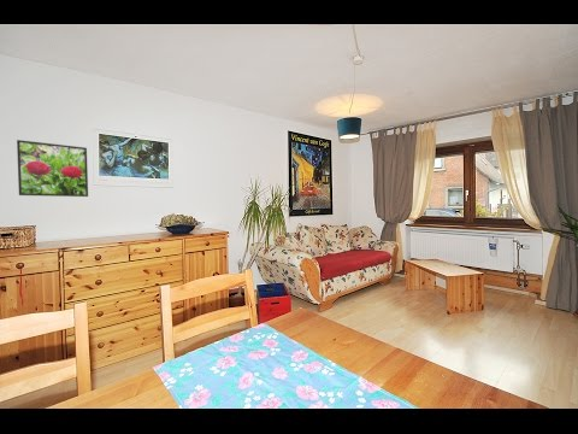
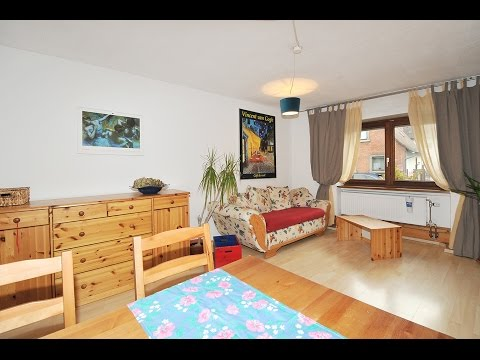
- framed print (54, 170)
